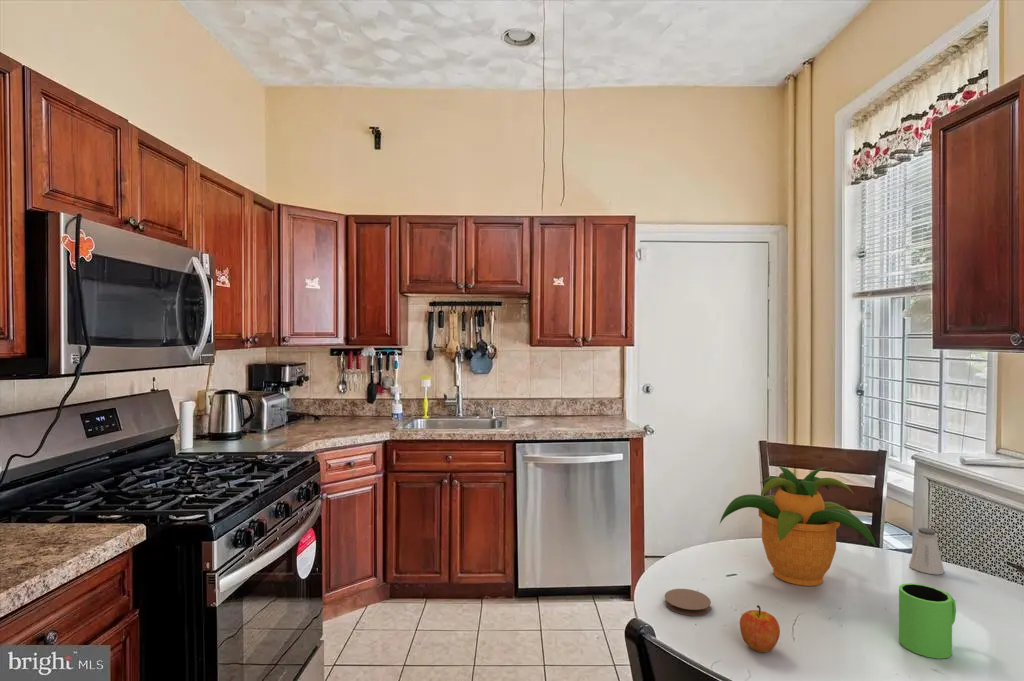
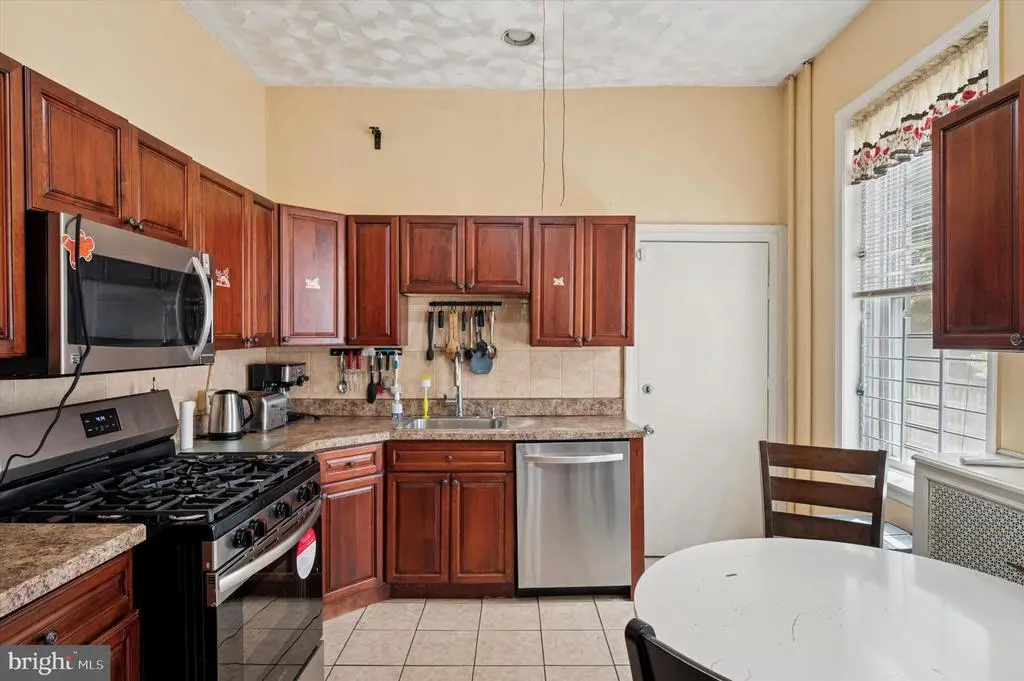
- coaster (687, 601)
- potted plant (805, 523)
- mug (931, 617)
- apple (759, 626)
- saltshaker (926, 549)
